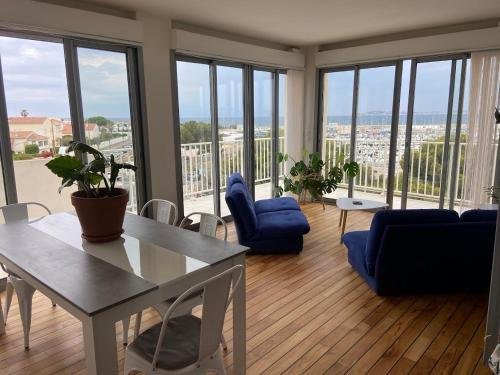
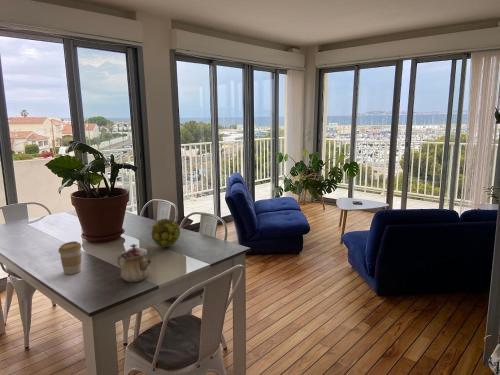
+ coffee cup (71, 257)
+ teapot (133, 260)
+ decorative ball (165, 232)
